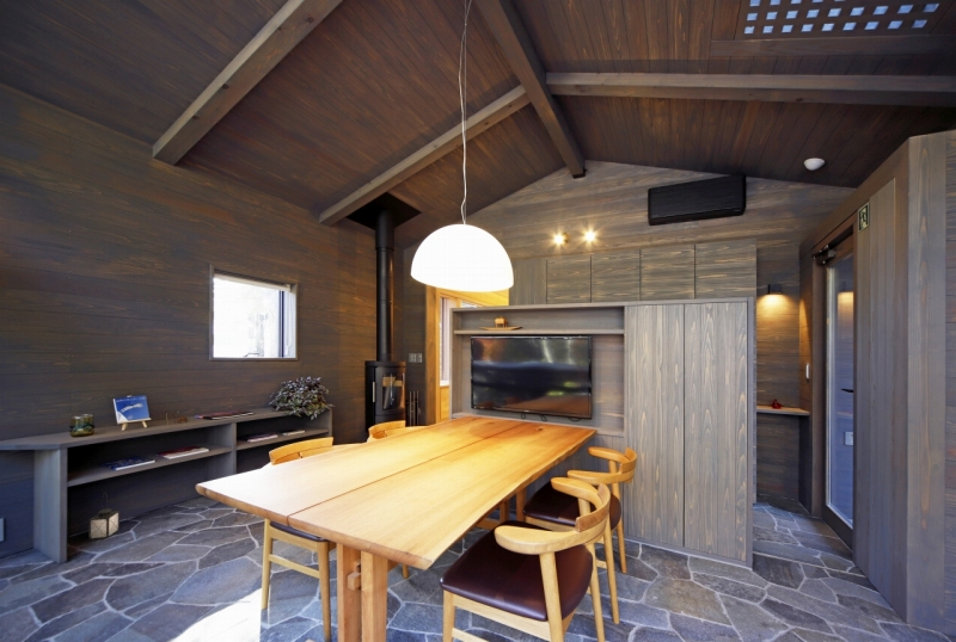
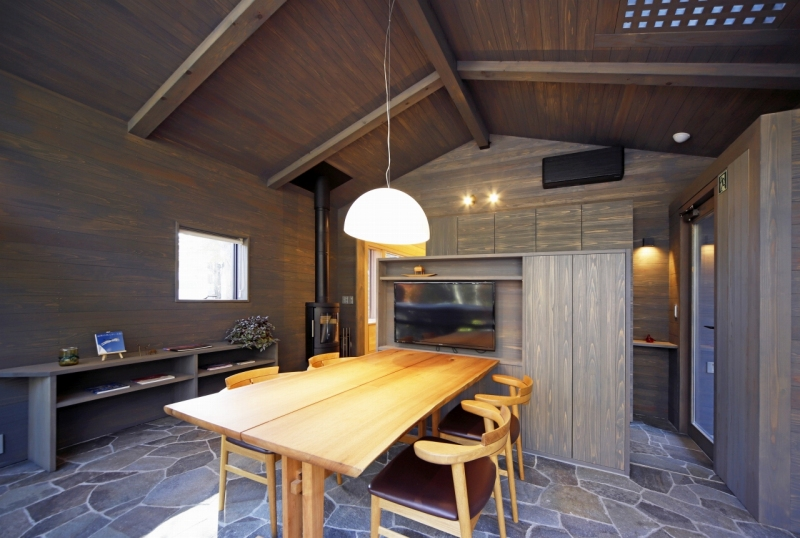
- lantern (104, 513)
